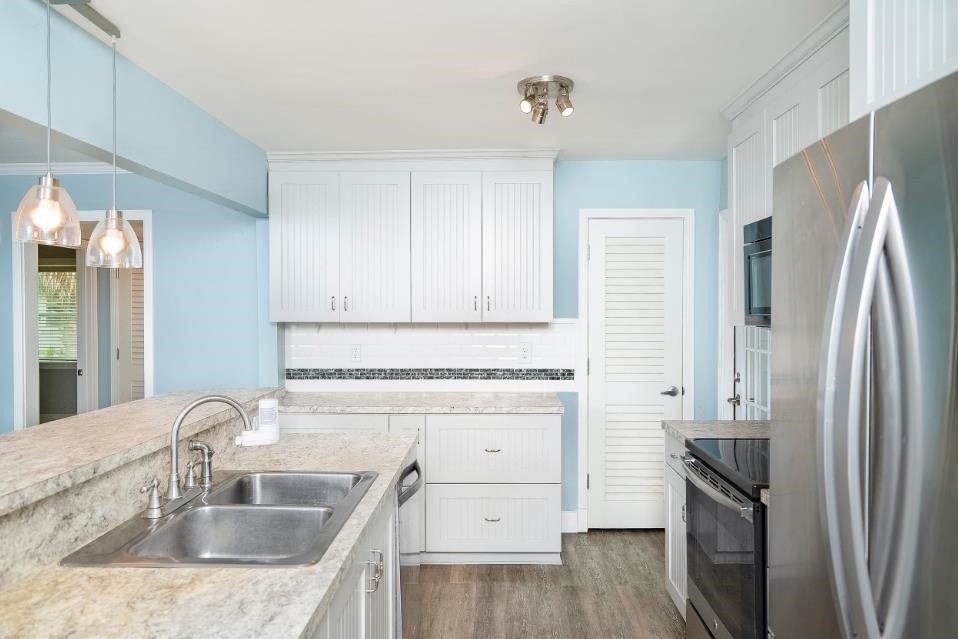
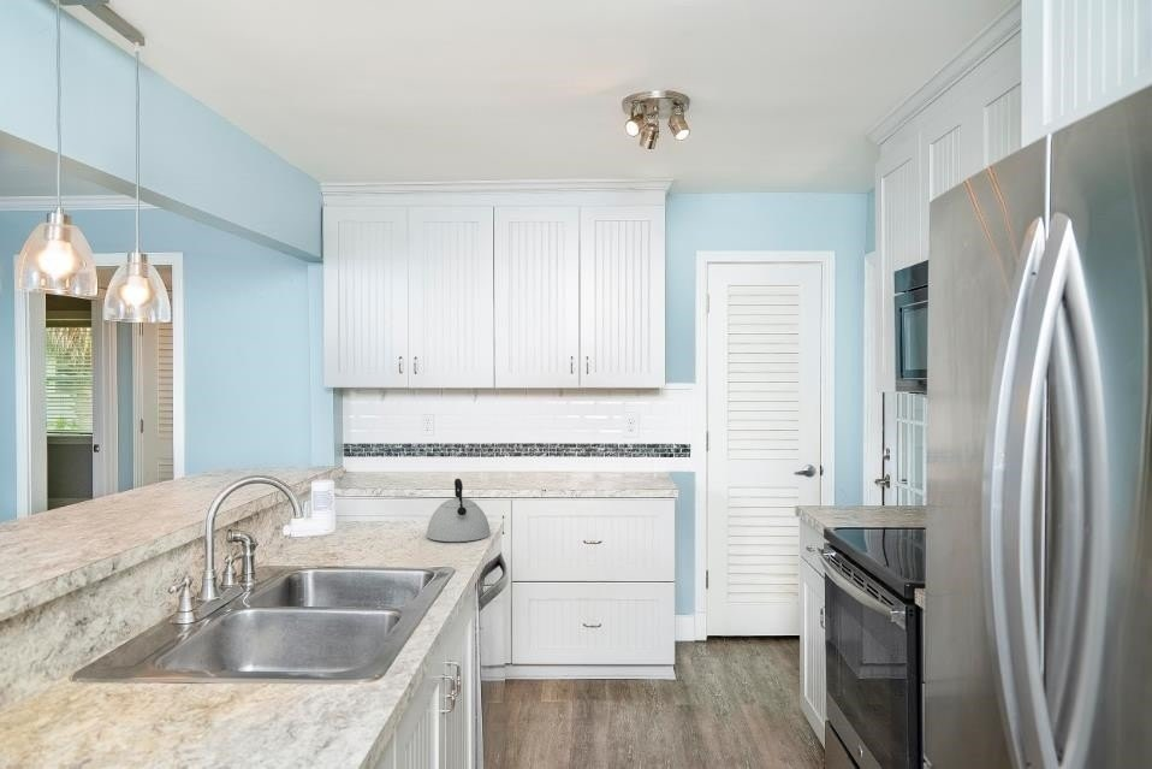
+ kettle (458, 507)
